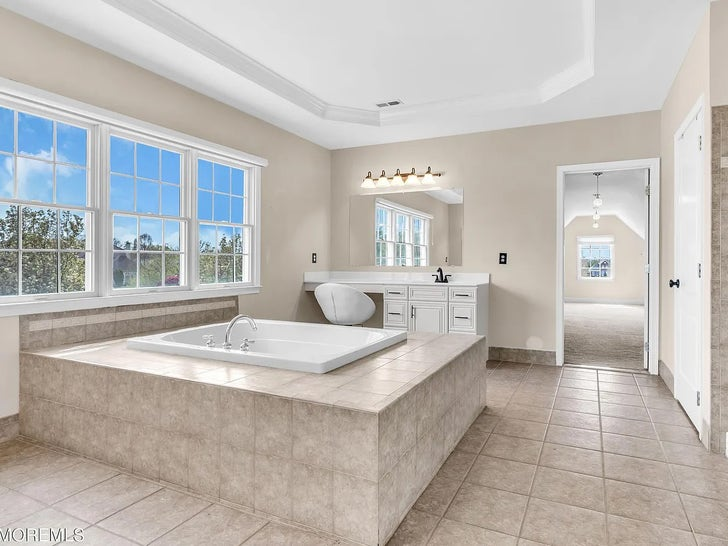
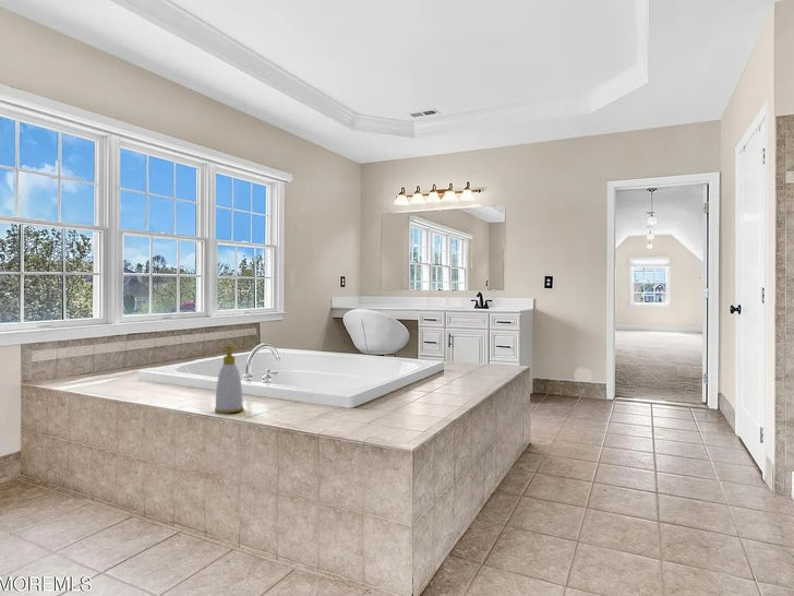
+ soap bottle (229, 378)
